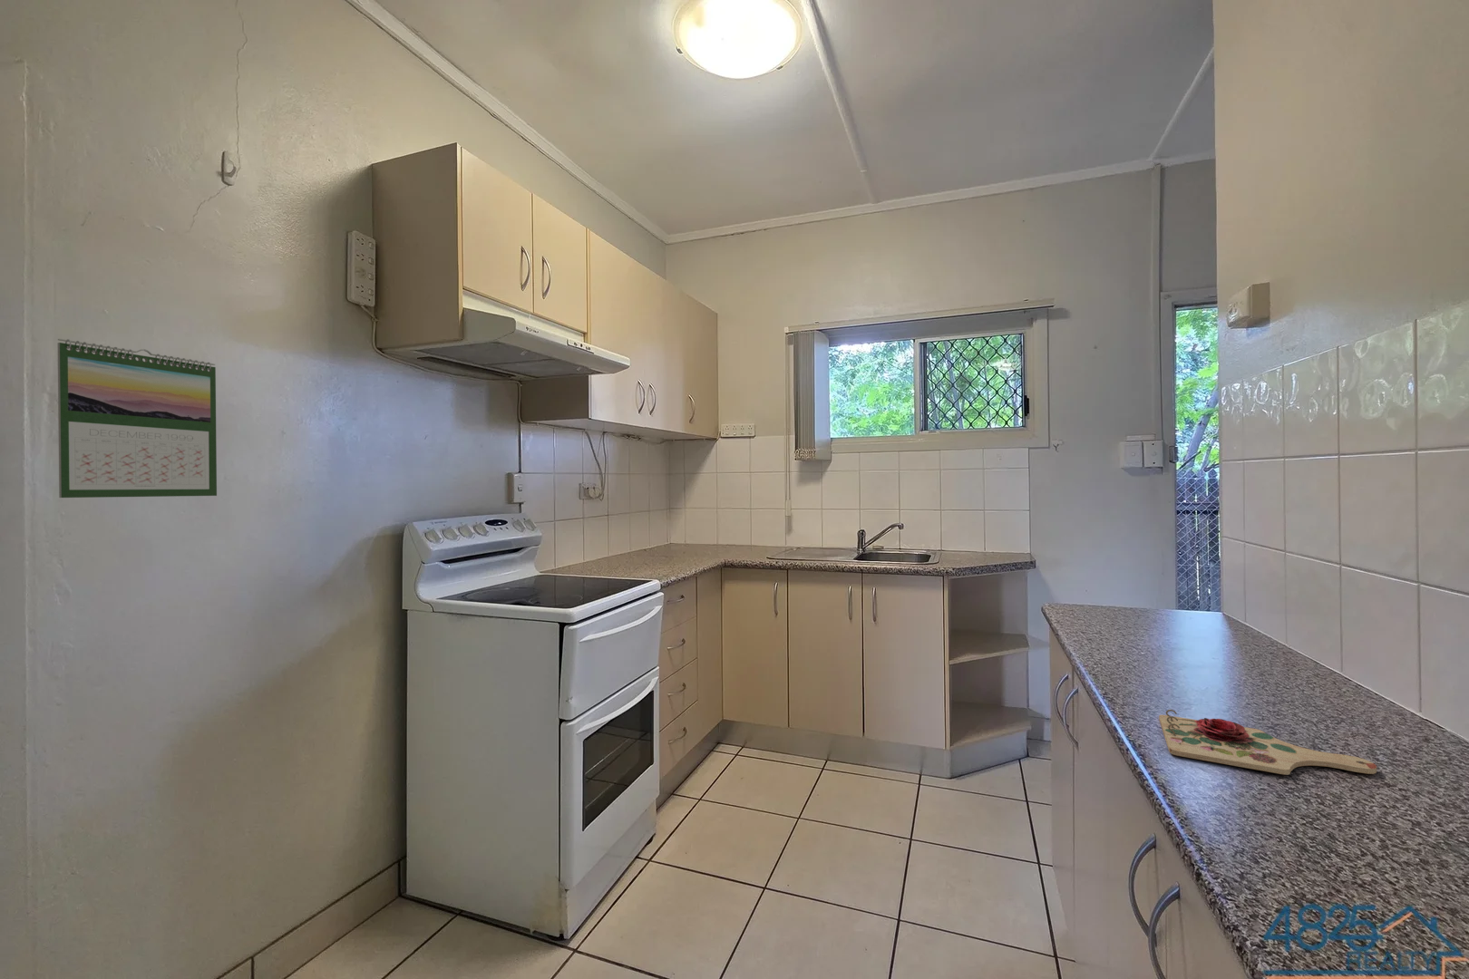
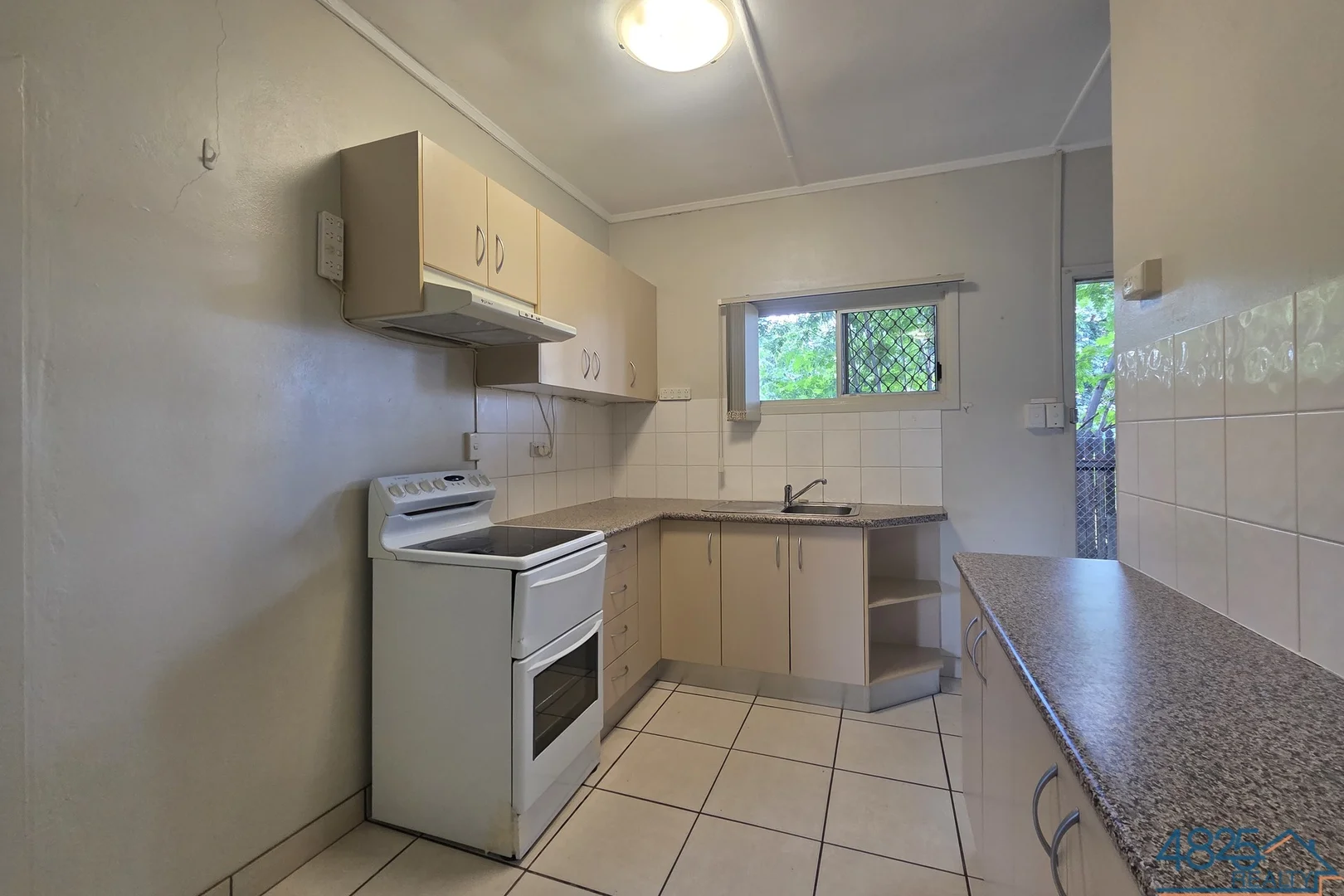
- calendar (144, 423)
- cutting board (1262, 742)
